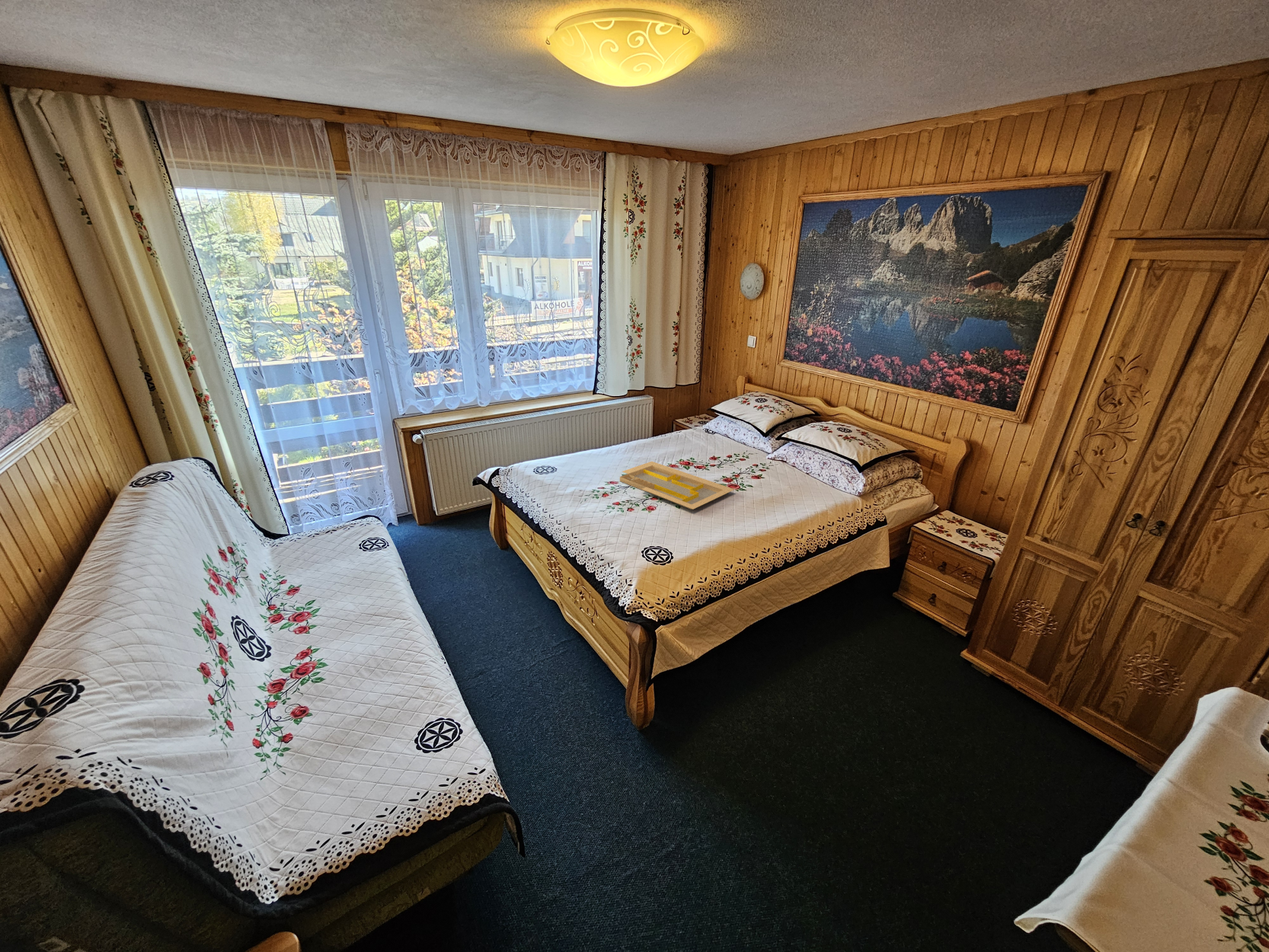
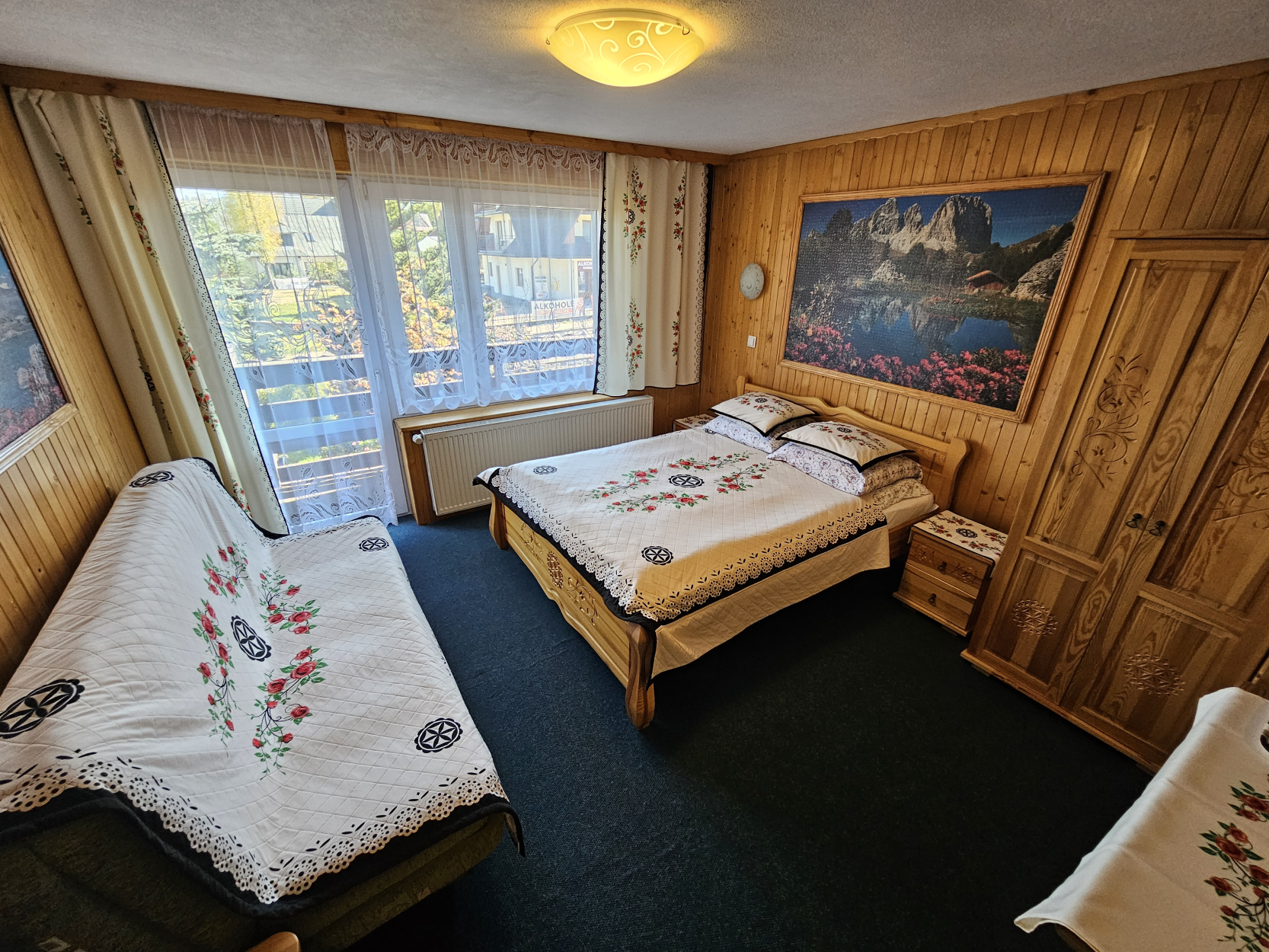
- serving tray (670, 484)
